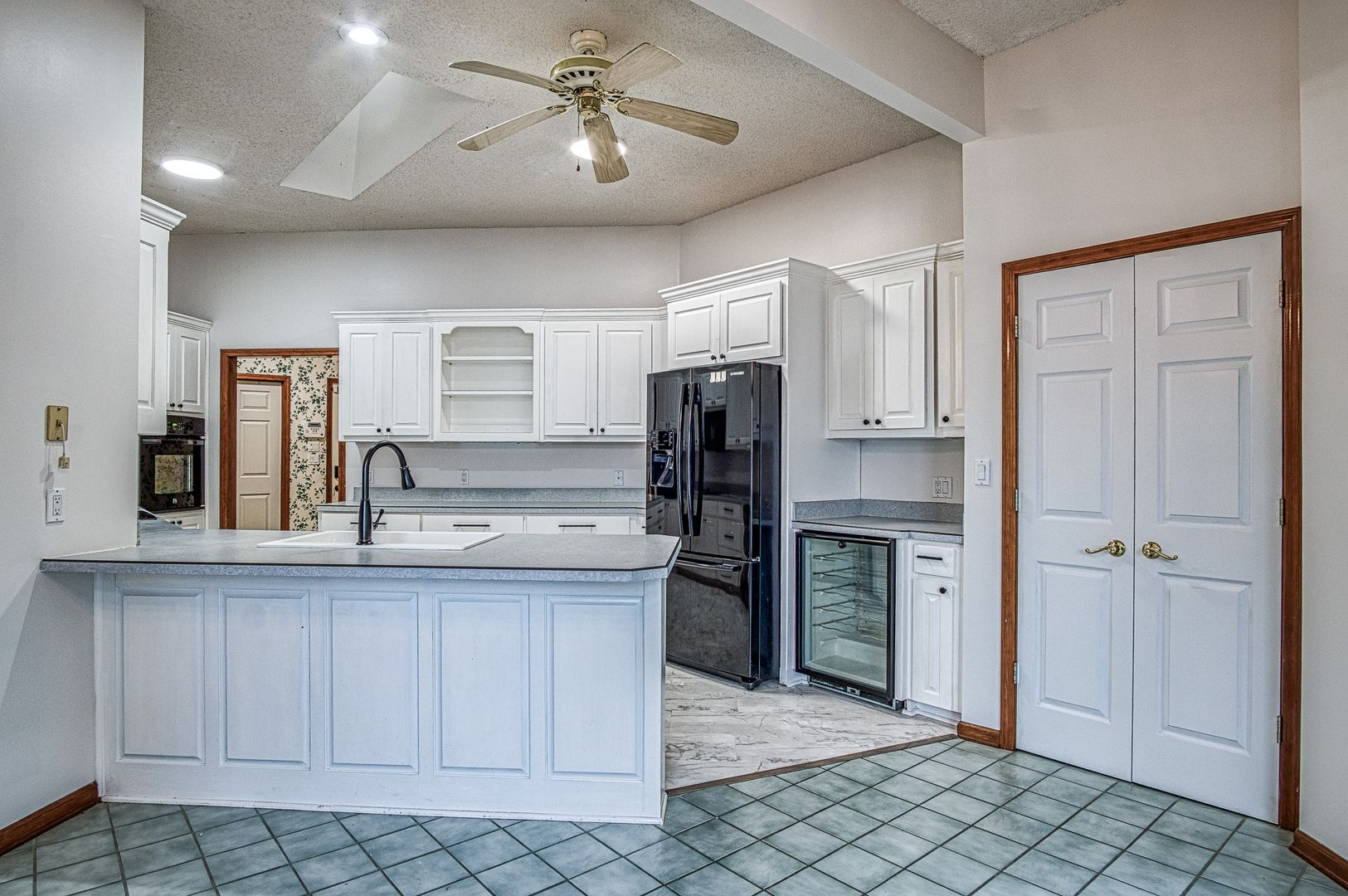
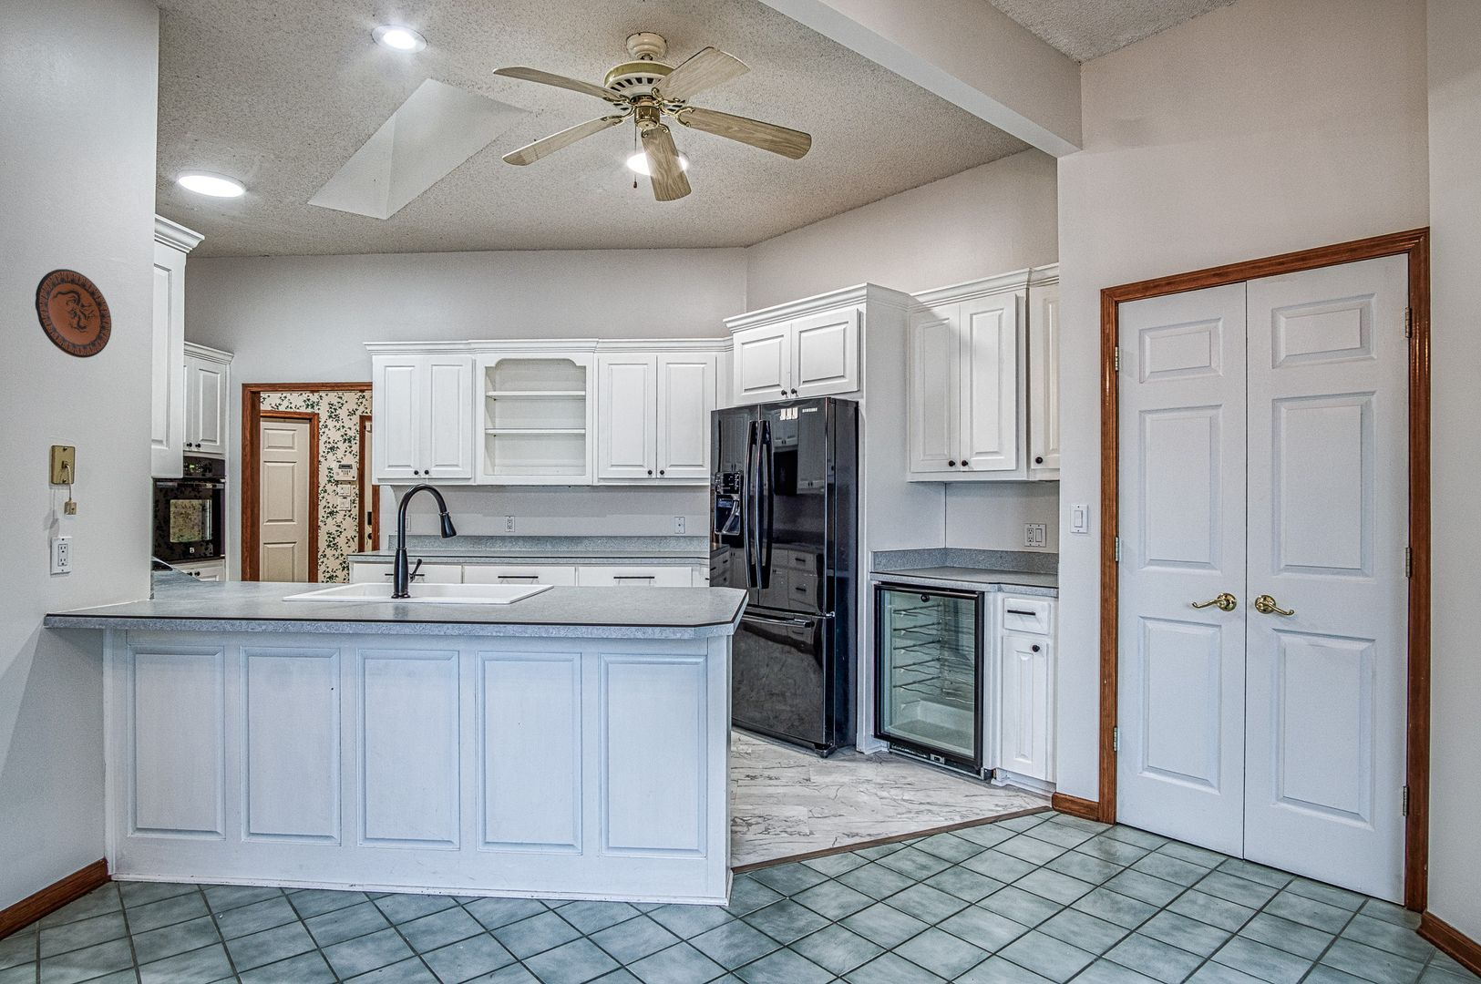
+ decorative plate (73, 313)
